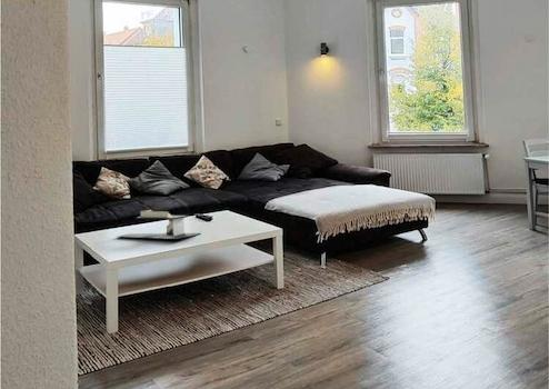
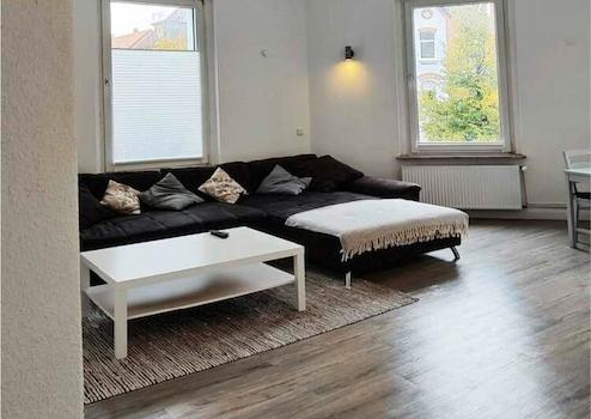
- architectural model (162, 218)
